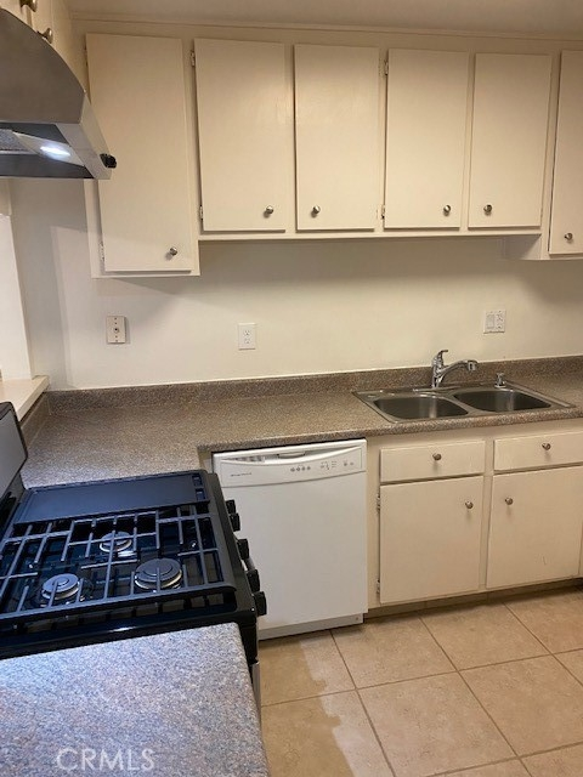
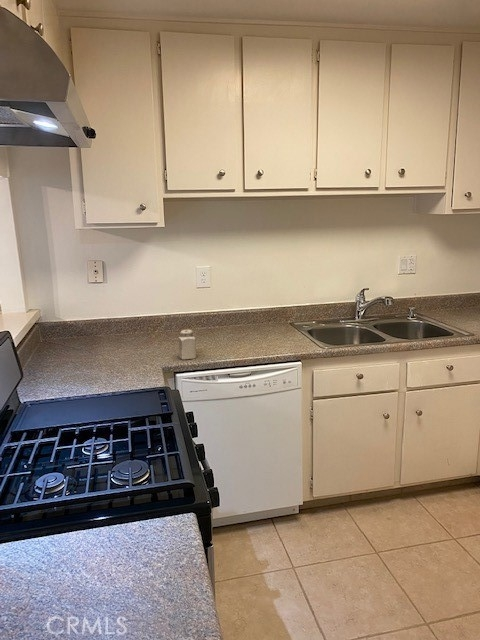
+ salt shaker (187, 343)
